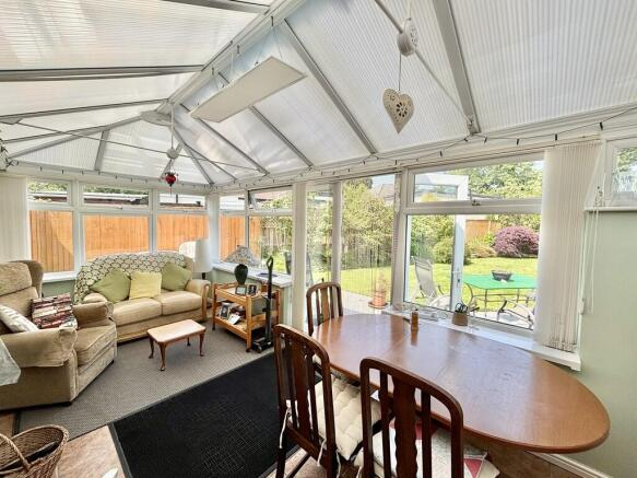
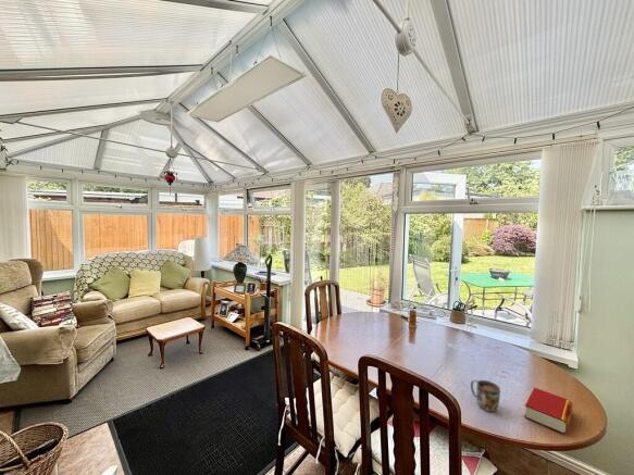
+ mug (483, 393)
+ book (548, 409)
